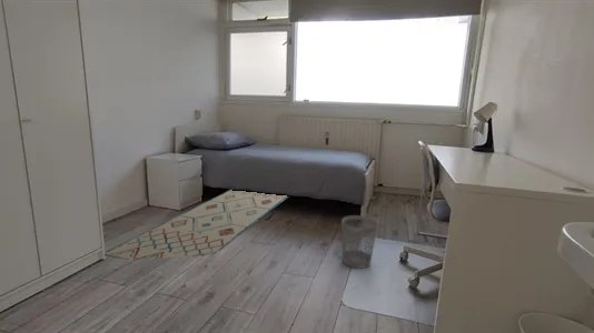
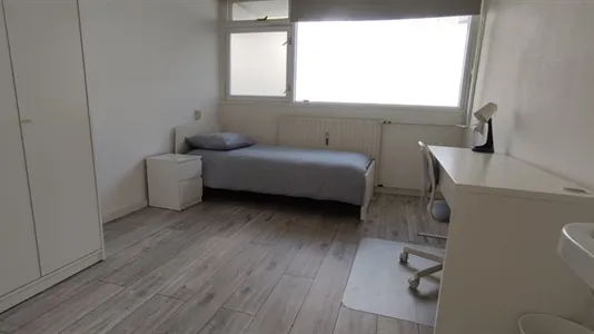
- wastebasket (357, 241)
- rug (231, 209)
